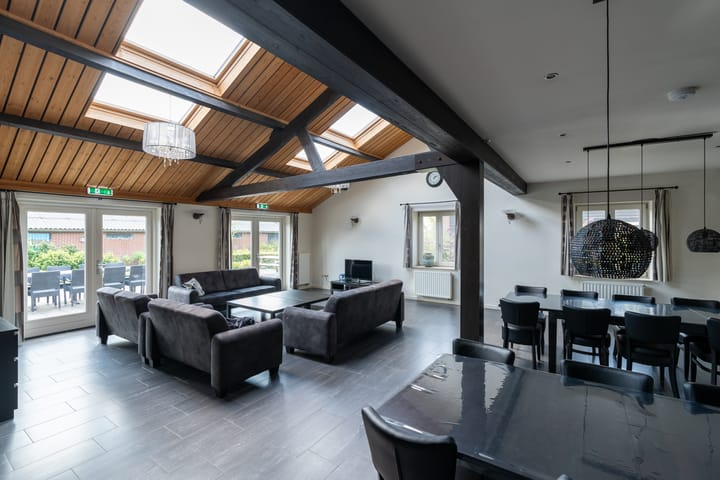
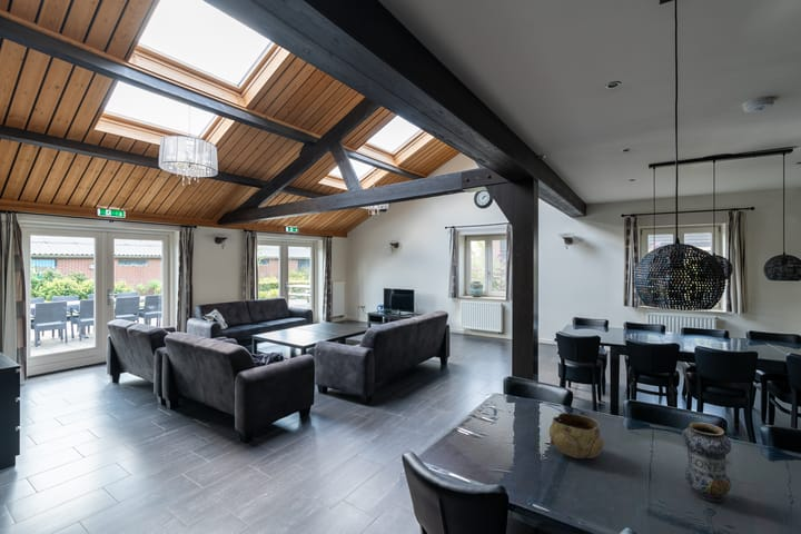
+ decorative bowl (575, 436)
+ vase (705, 461)
